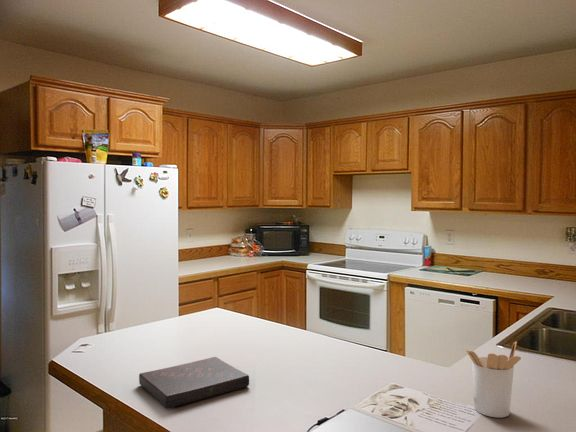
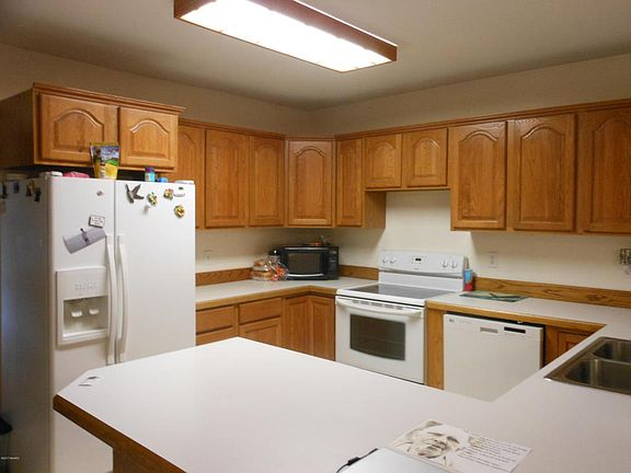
- book (193, 379)
- utensil holder (496, 379)
